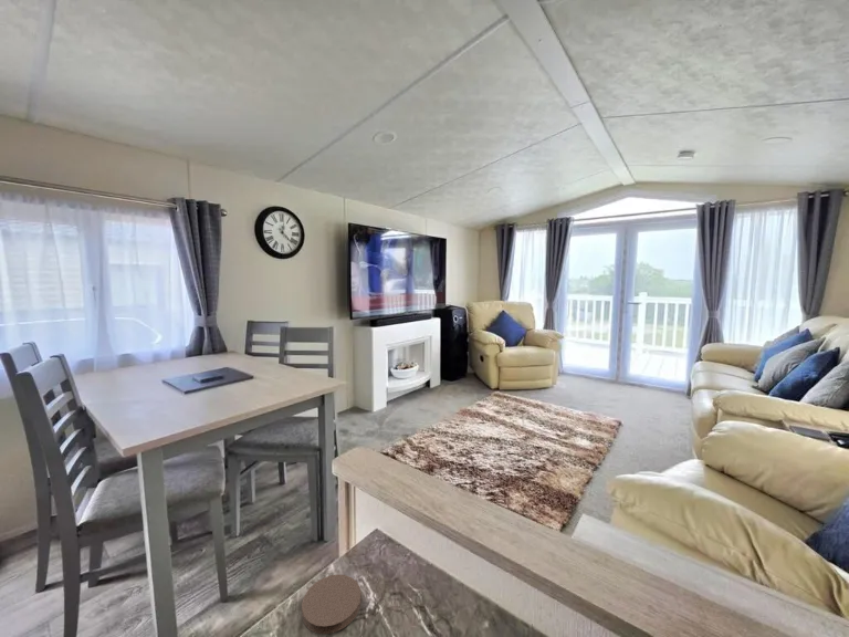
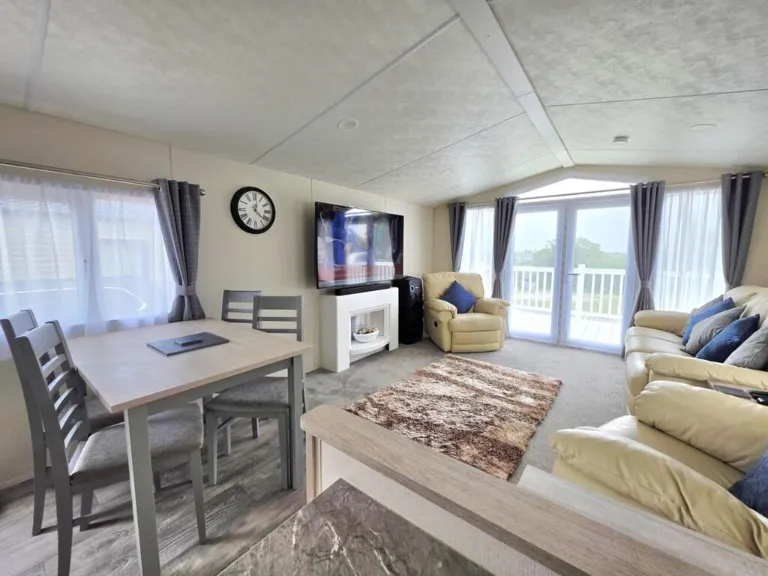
- coaster (332, 602)
